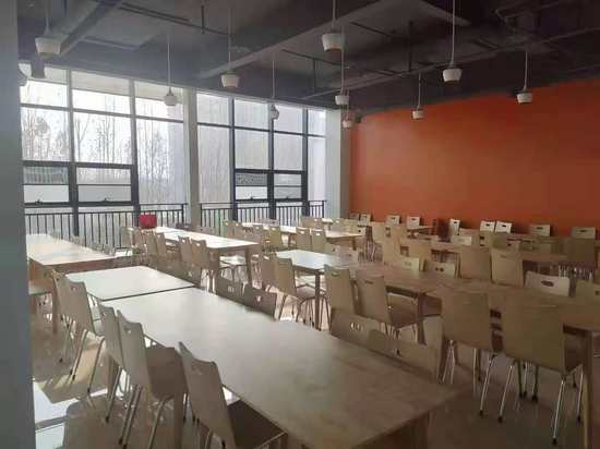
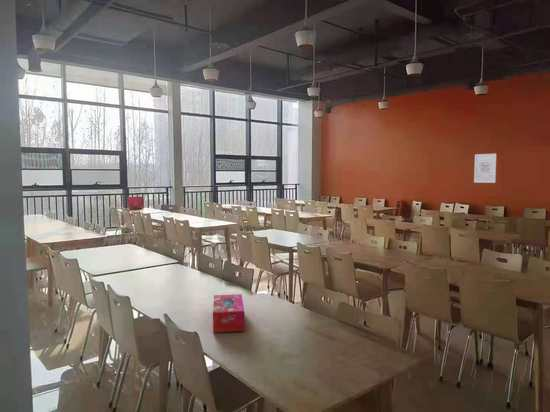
+ wall art (485, 168)
+ tissue box (228, 312)
